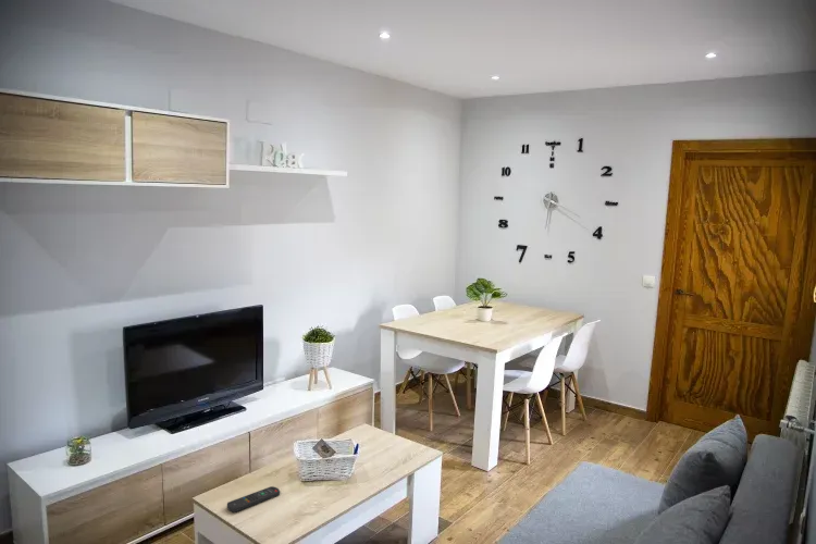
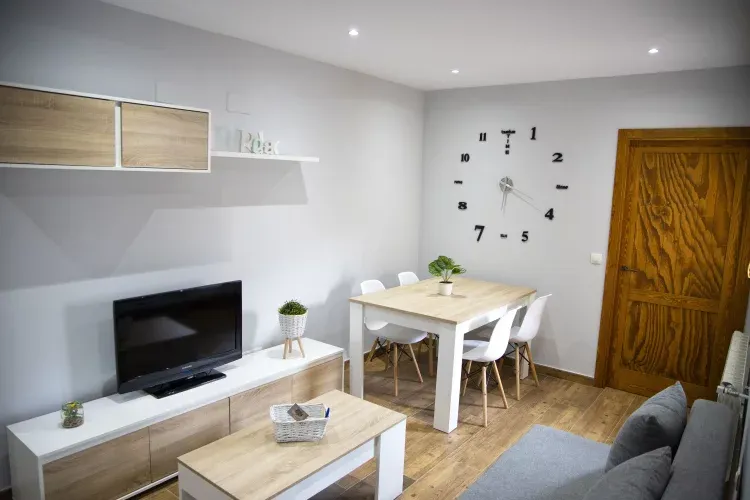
- remote control (254, 498)
